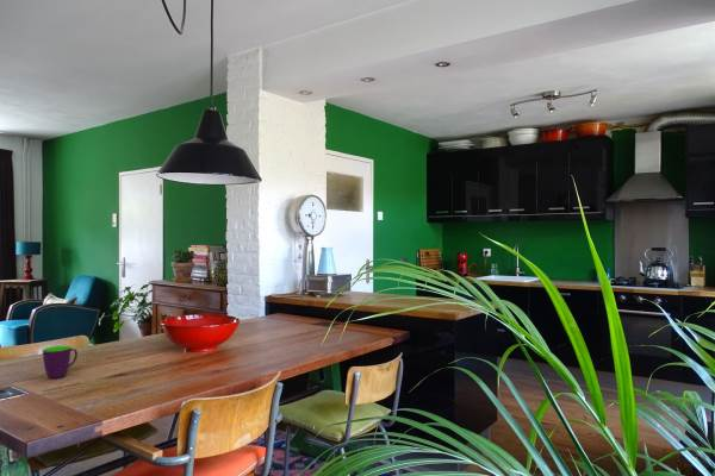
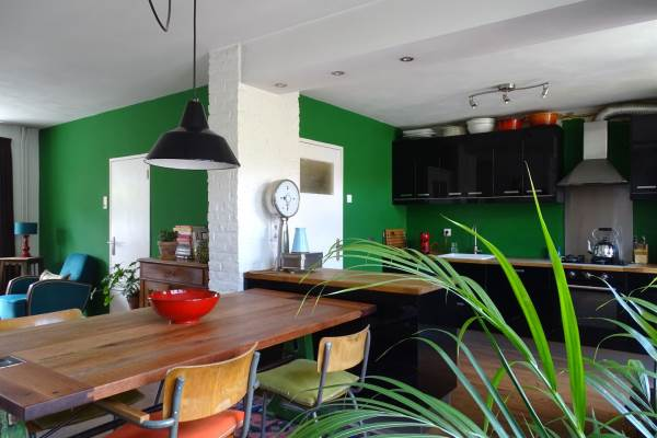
- mug (61, 361)
